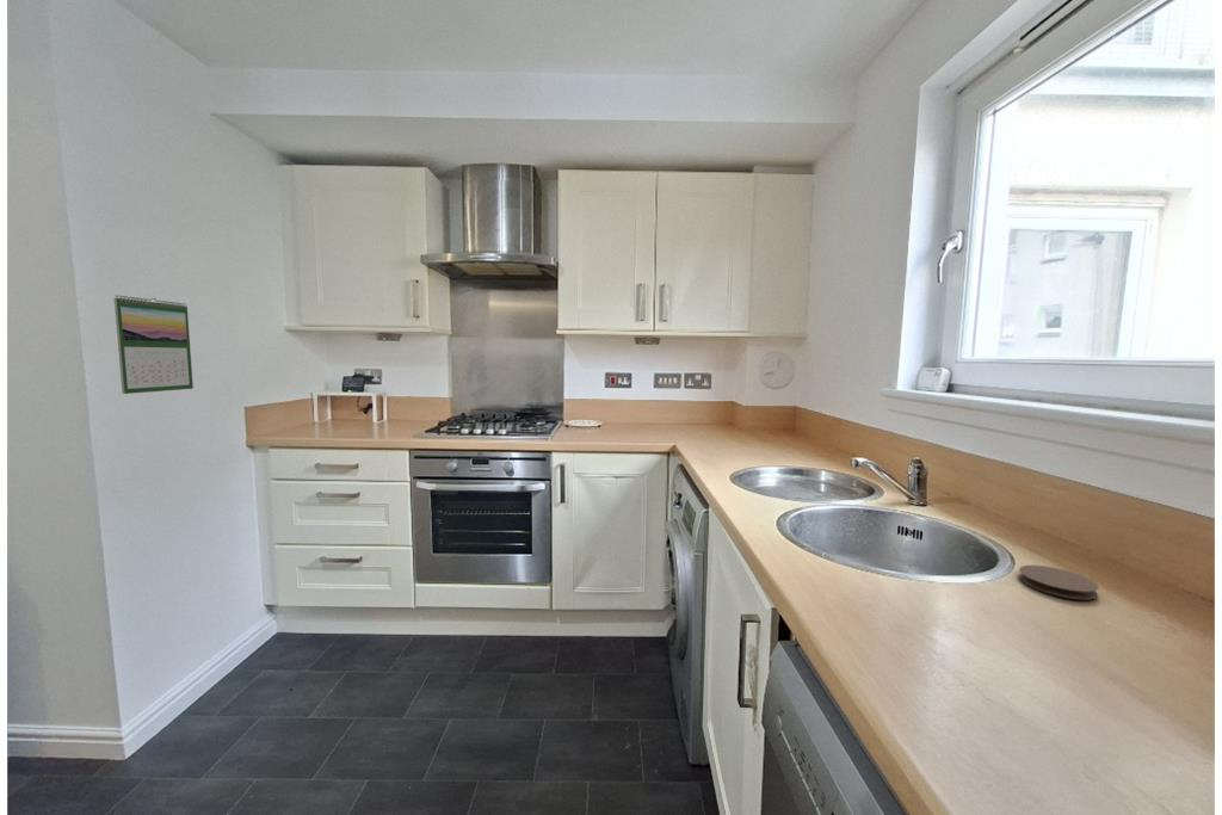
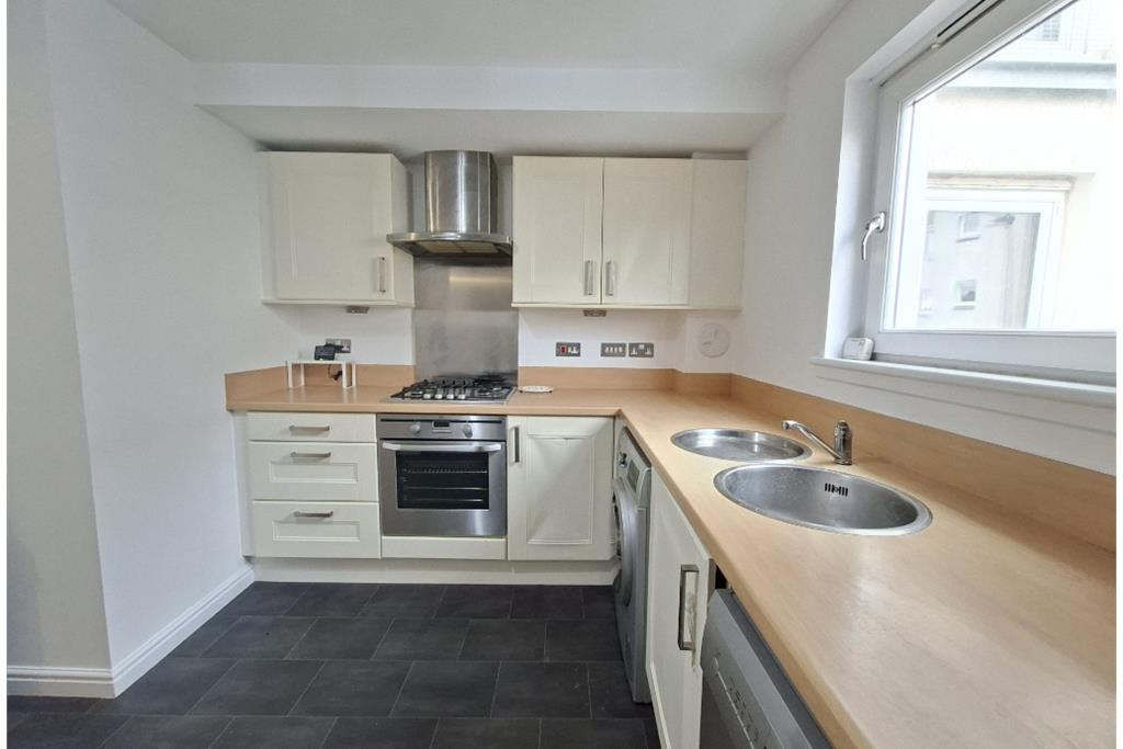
- coaster (1056, 581)
- calendar (156, 345)
